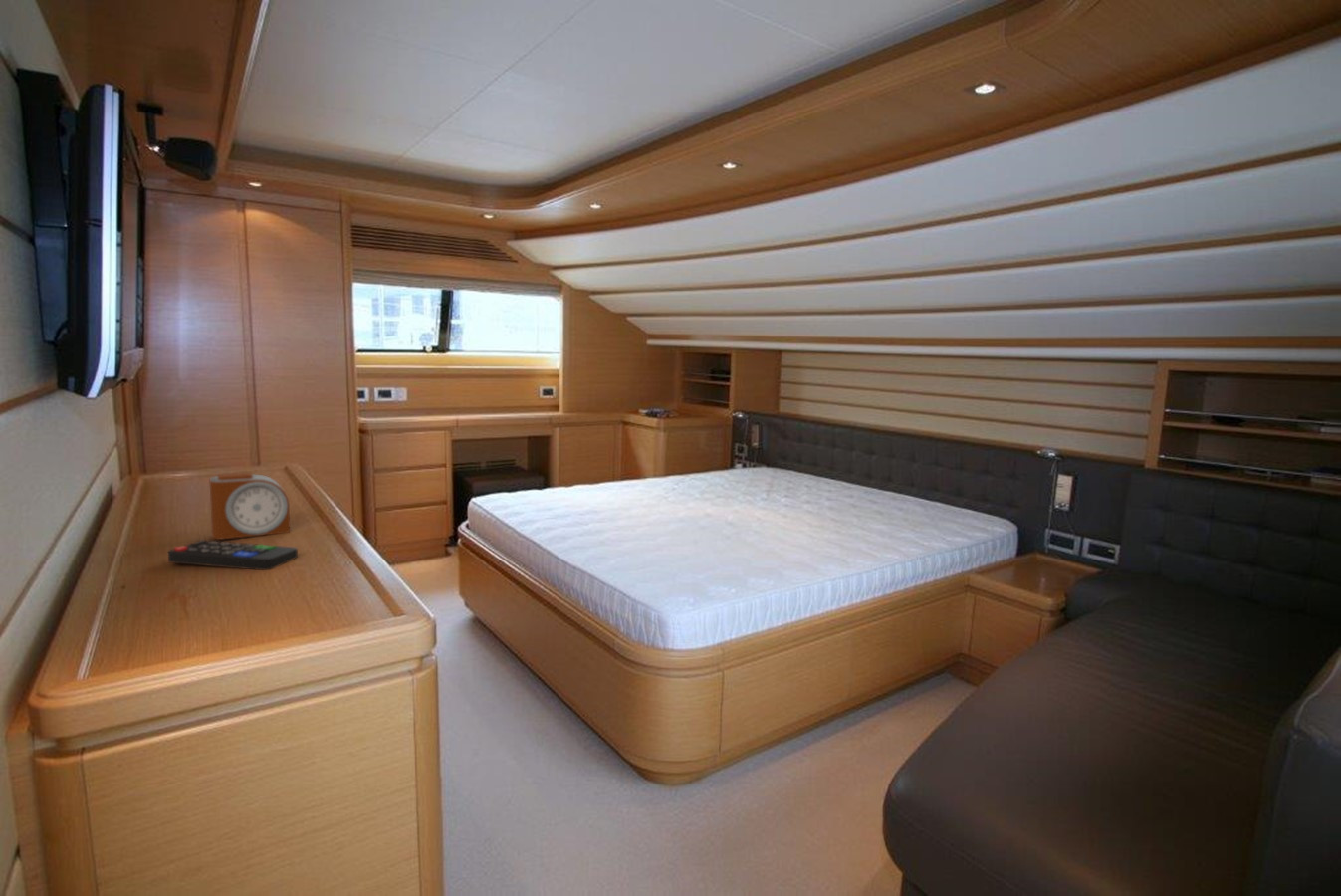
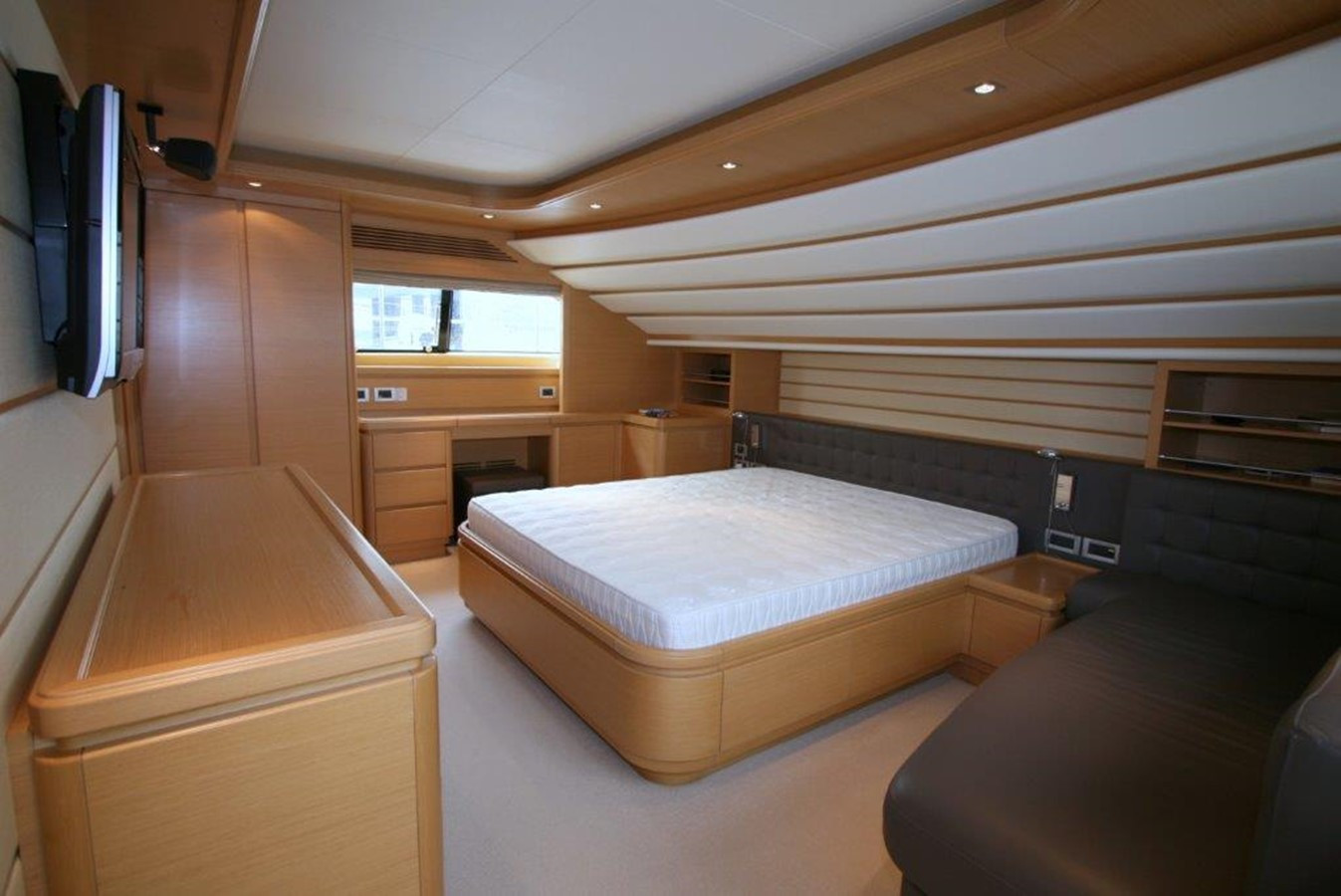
- alarm clock (250, 503)
- remote control (234, 554)
